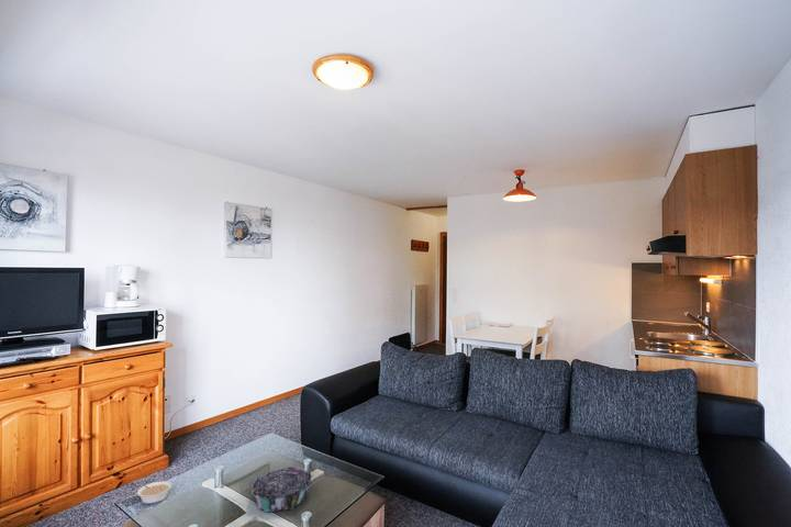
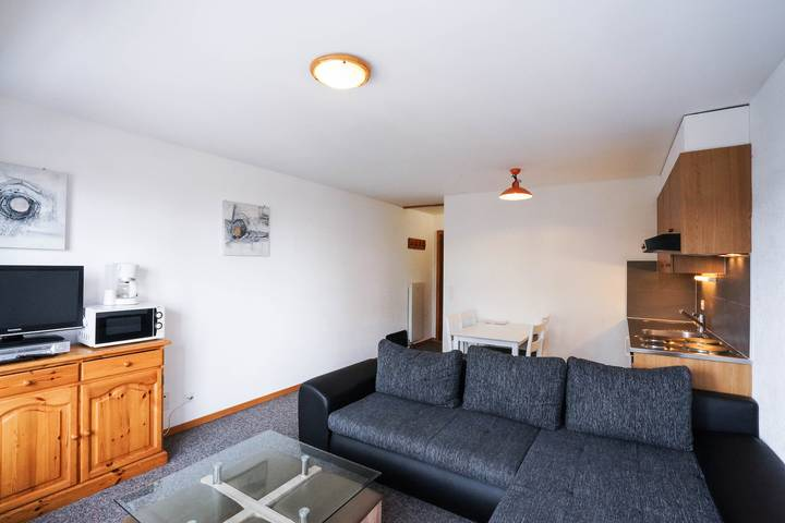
- decorative bowl (281, 491)
- legume (153, 492)
